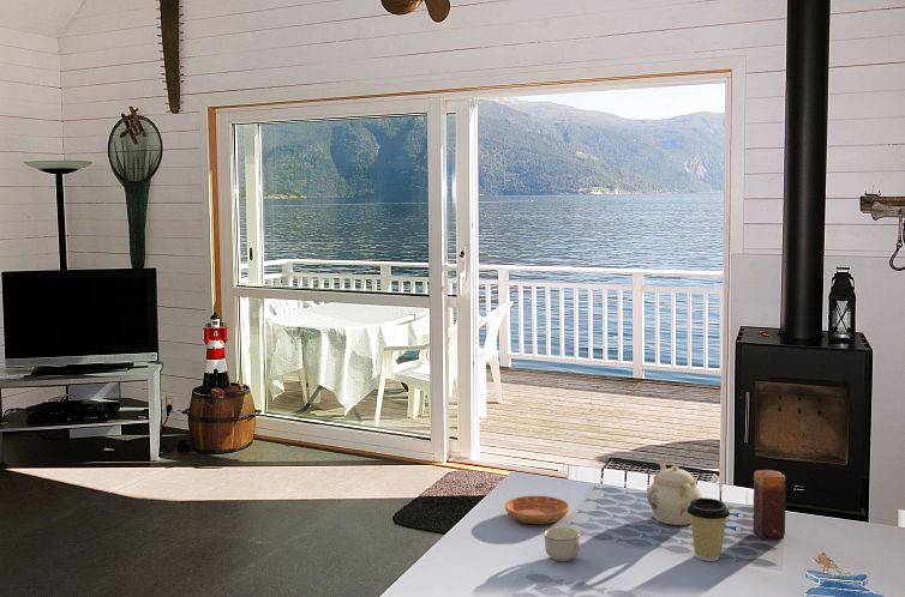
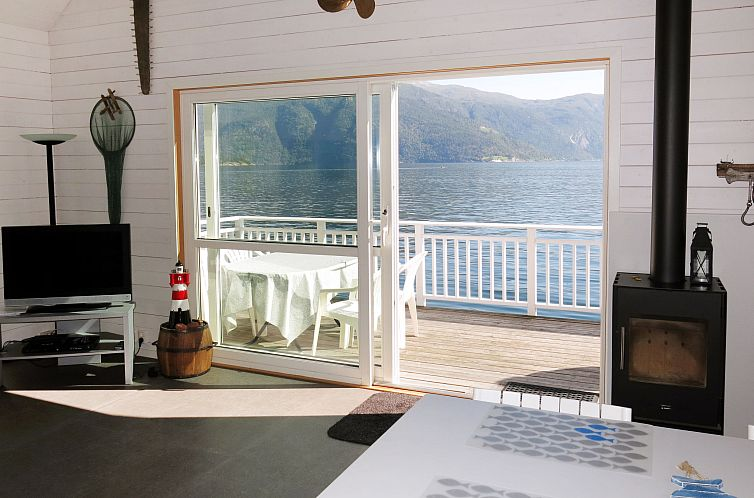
- teapot (675, 493)
- saucer (537, 509)
- cup (561, 543)
- coffee cup (707, 530)
- candle (768, 503)
